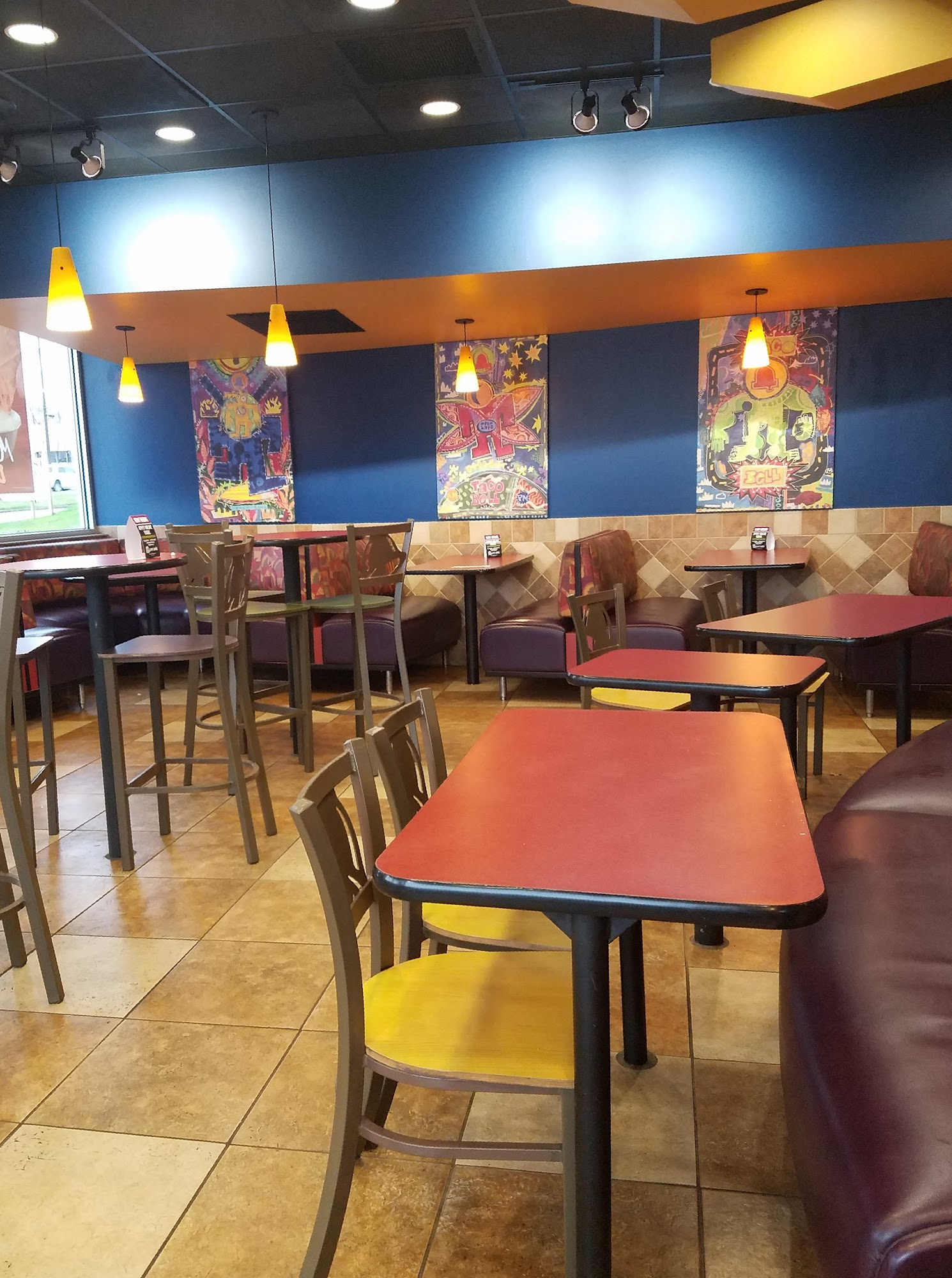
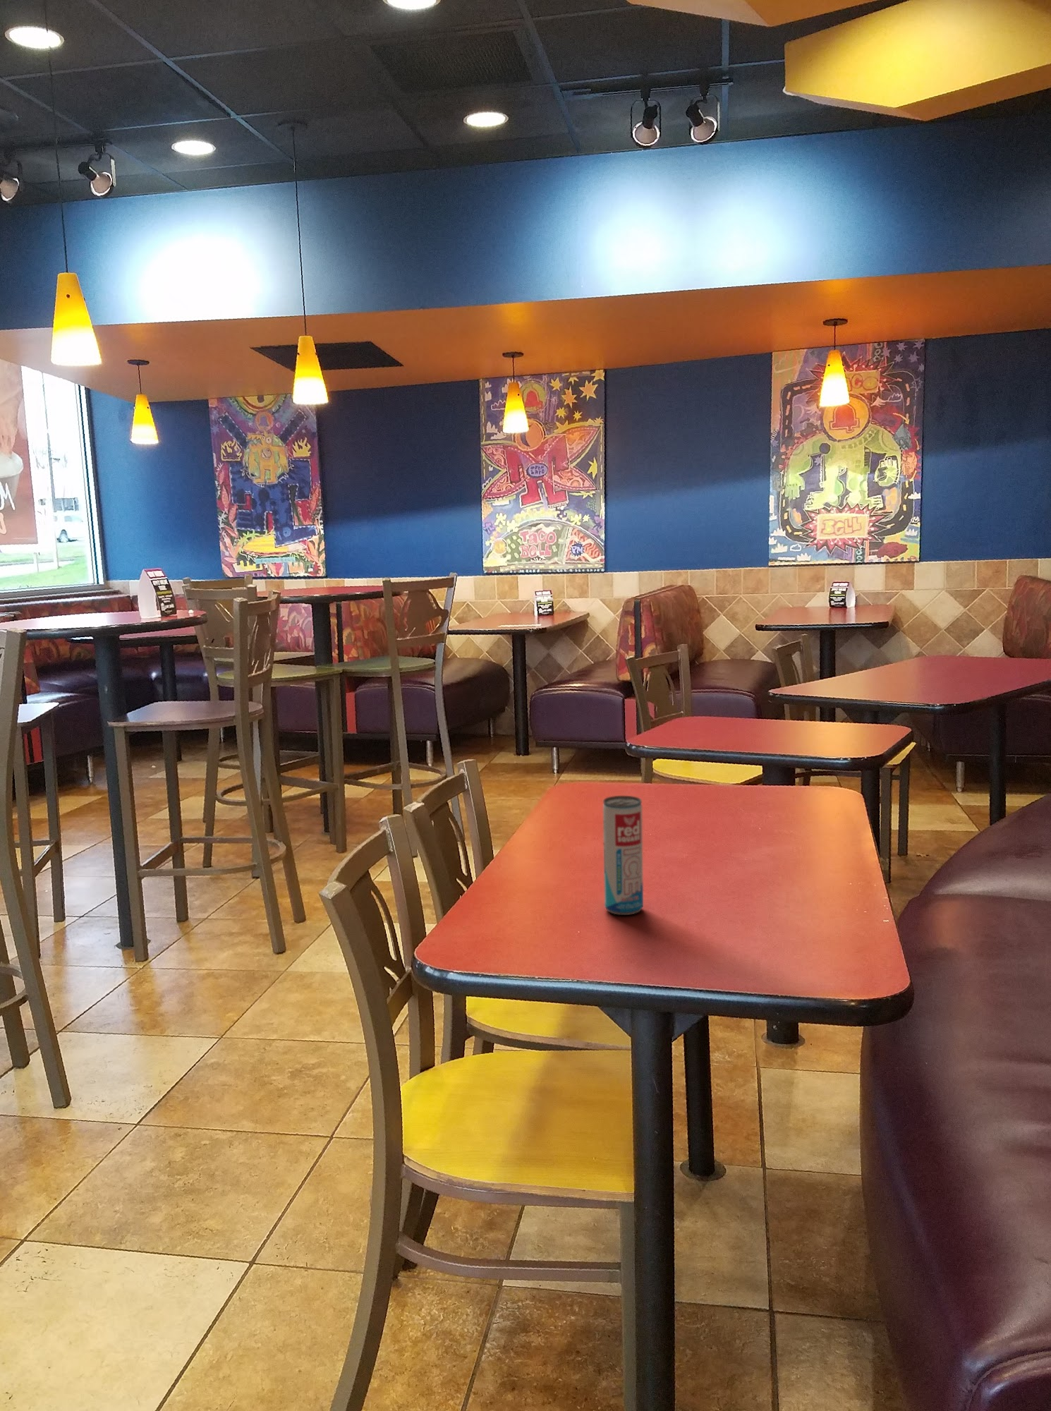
+ beverage can (623, 855)
